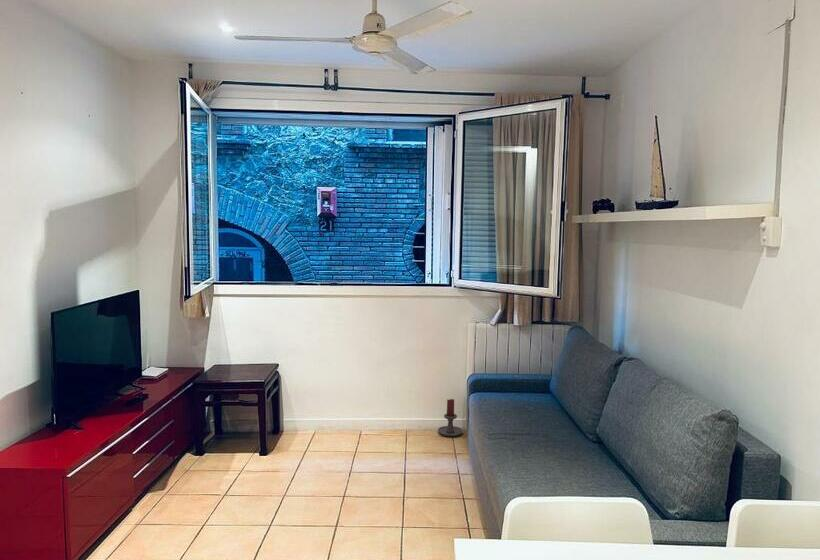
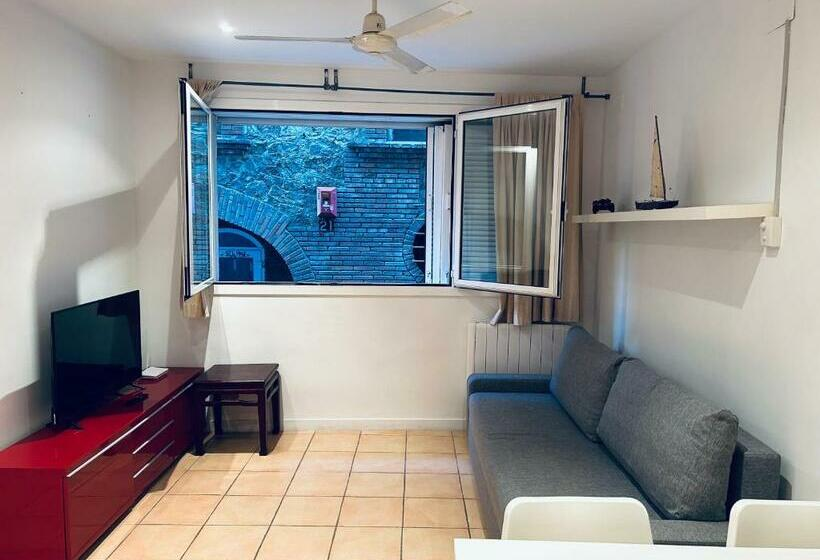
- candle holder (453, 416)
